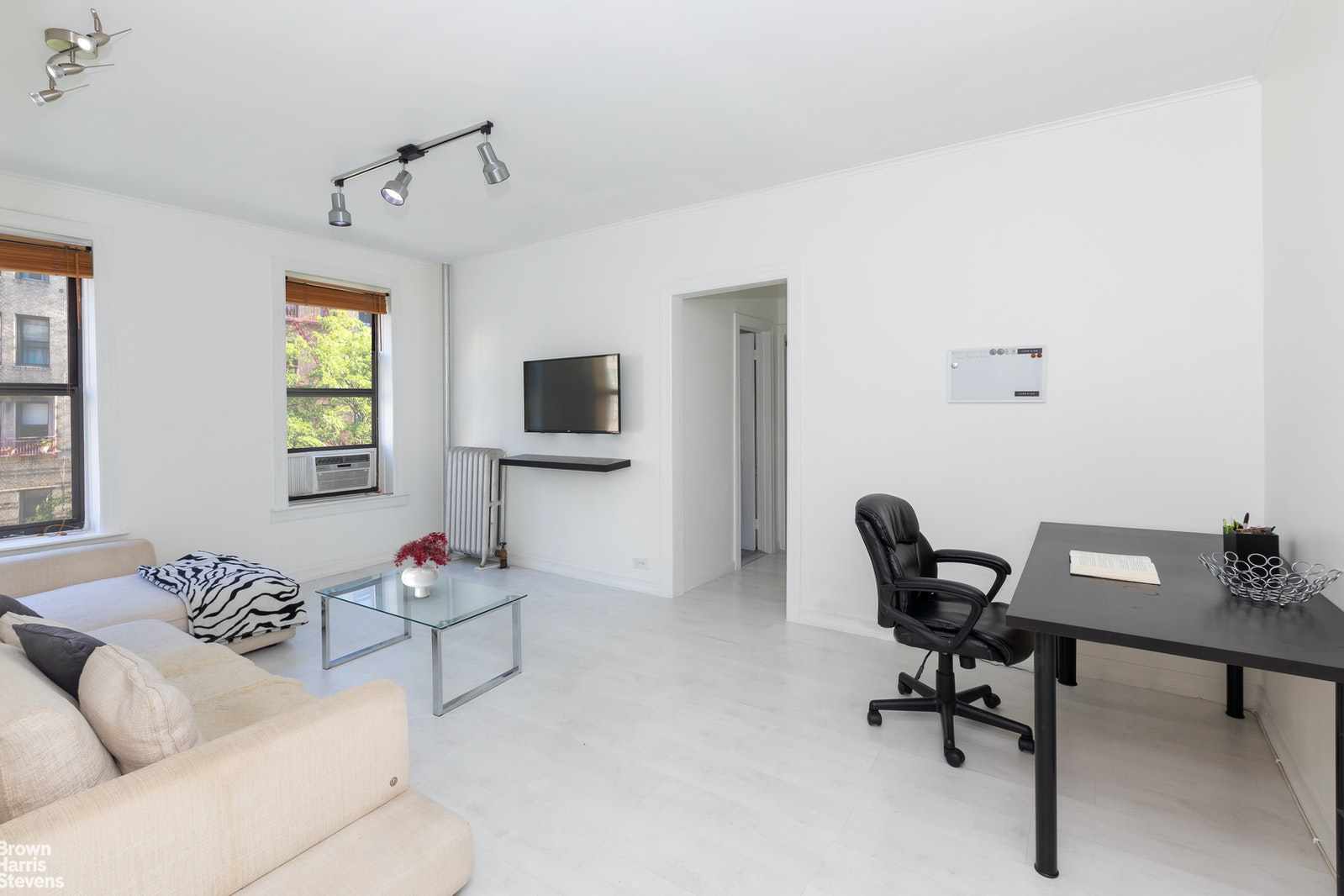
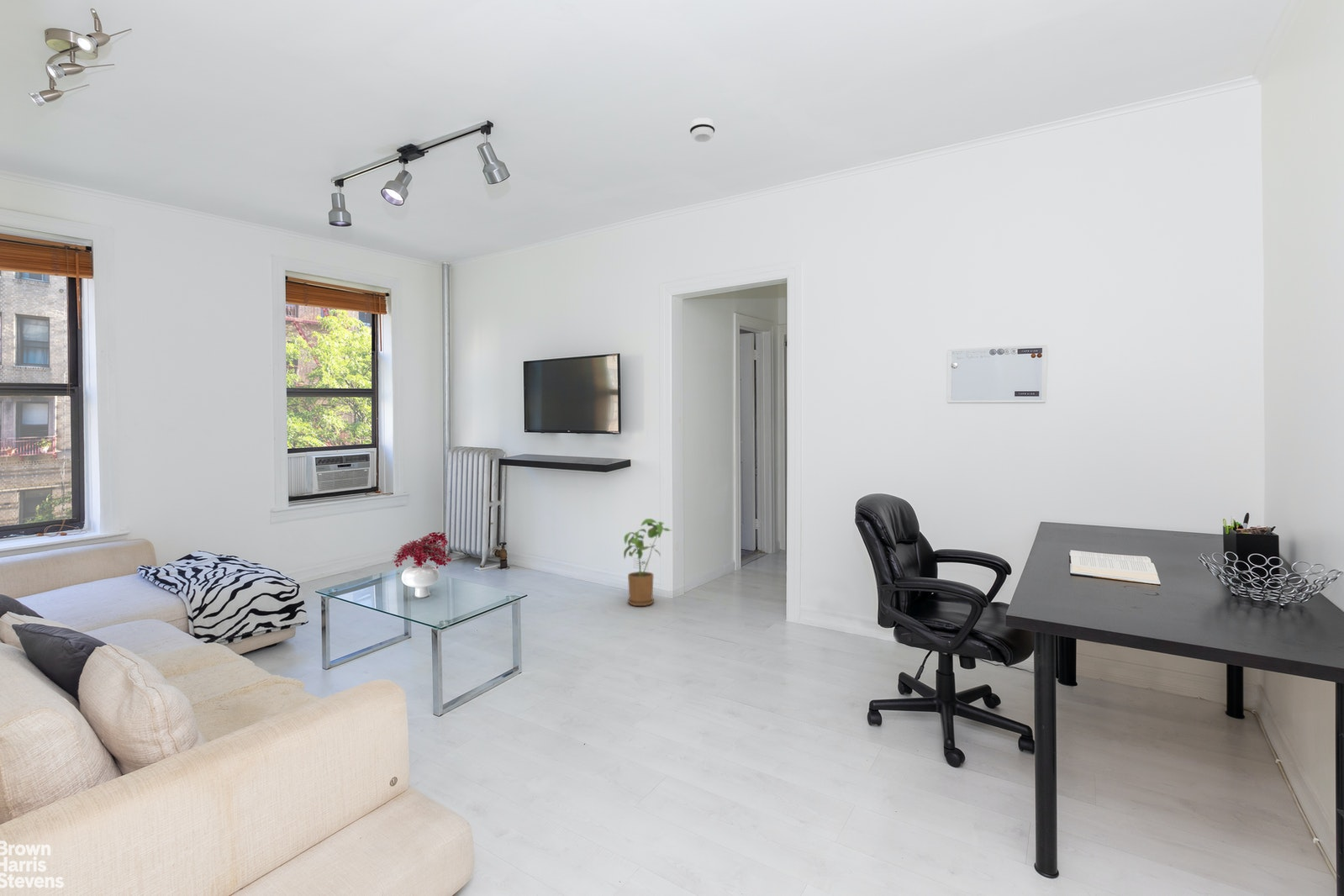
+ house plant (640, 561)
+ smoke detector (702, 130)
